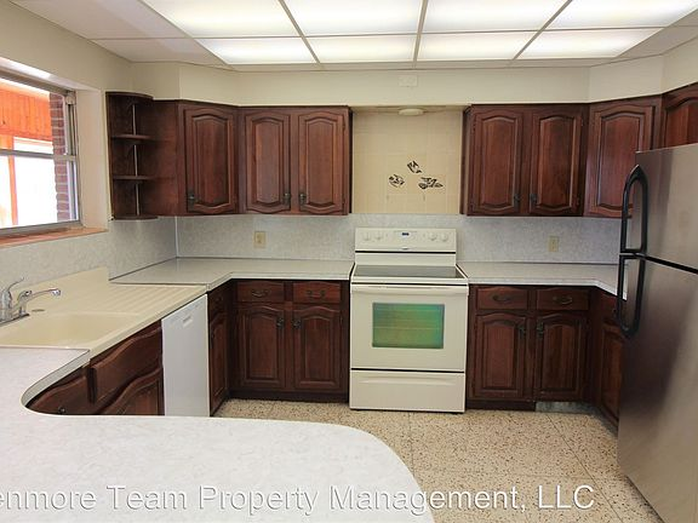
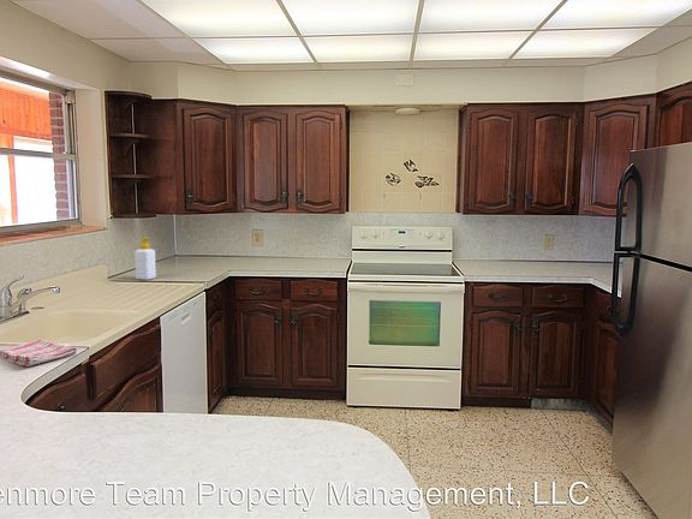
+ dish towel (35, 350)
+ soap bottle (144, 257)
